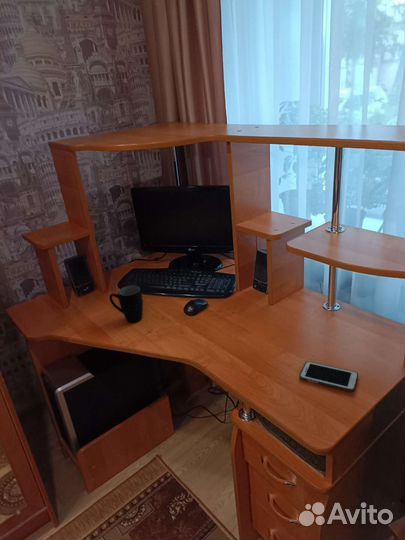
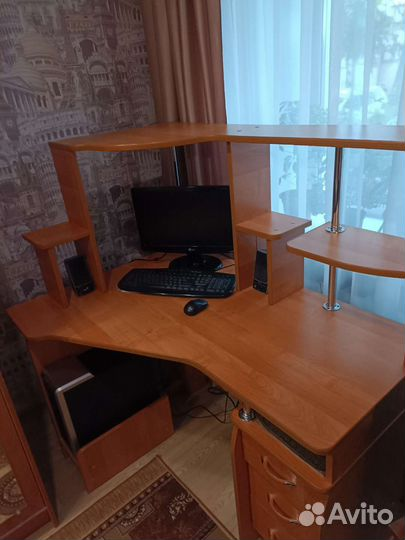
- cell phone (328, 375)
- mug (126, 304)
